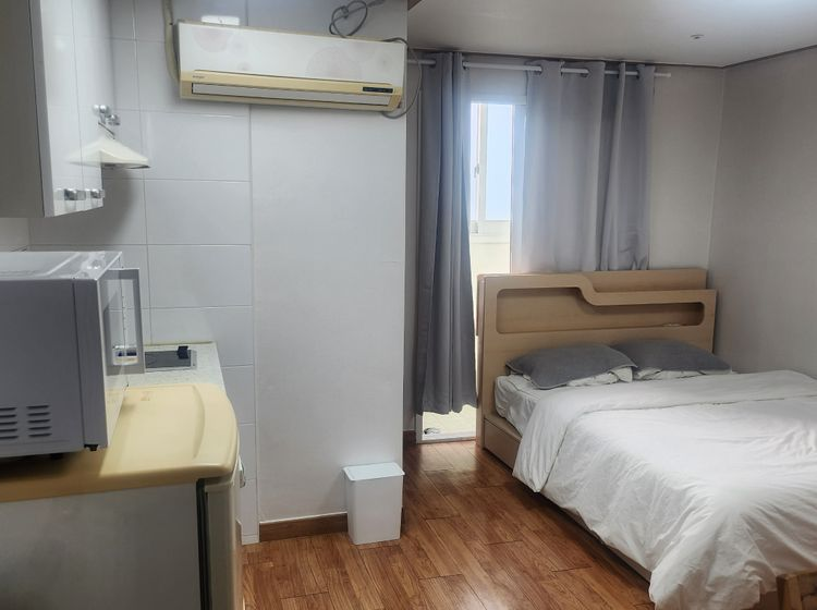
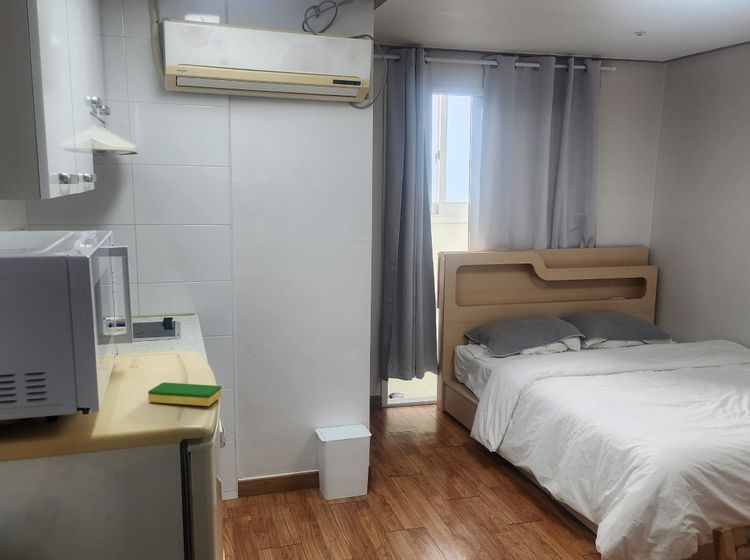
+ dish sponge (185, 393)
